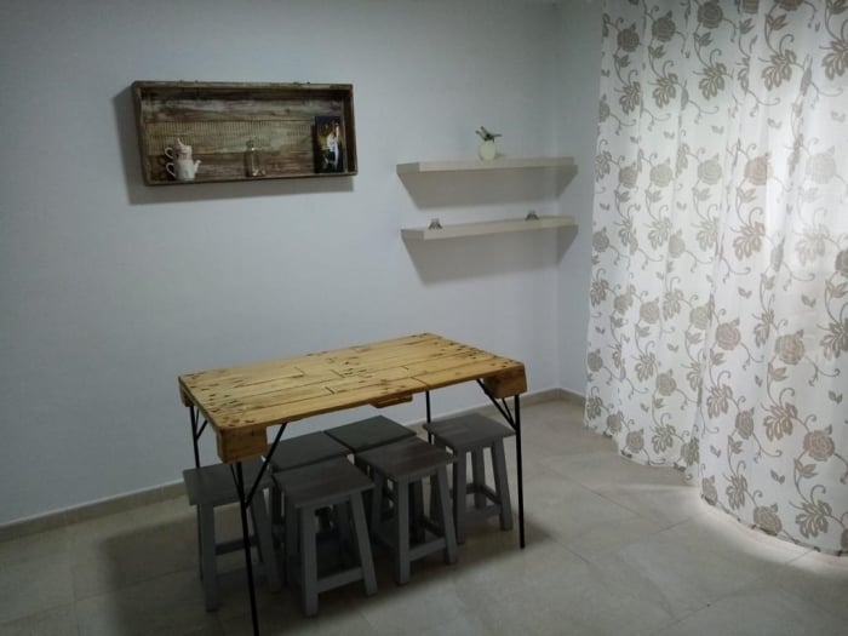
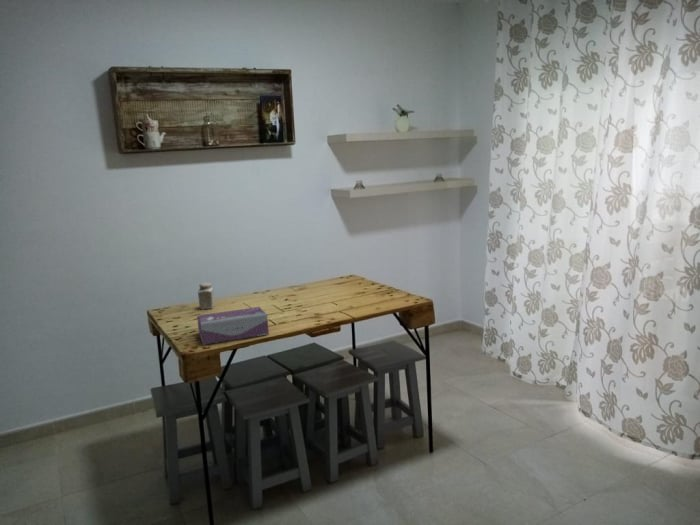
+ tissue box (232, 323)
+ salt shaker (206, 295)
